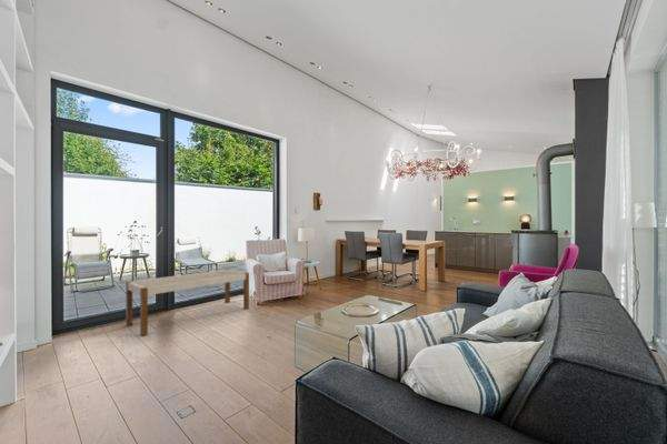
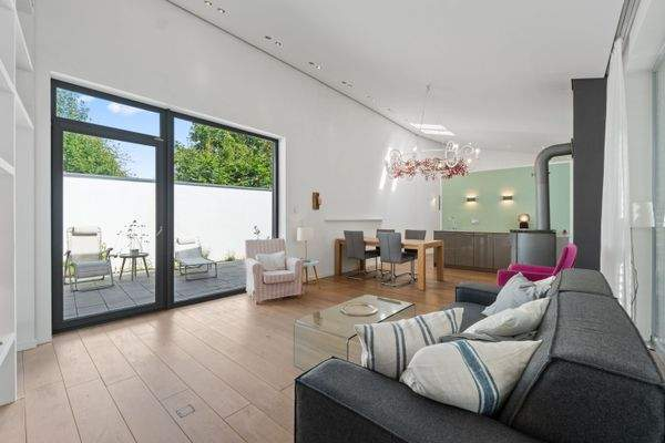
- bench (191, 287)
